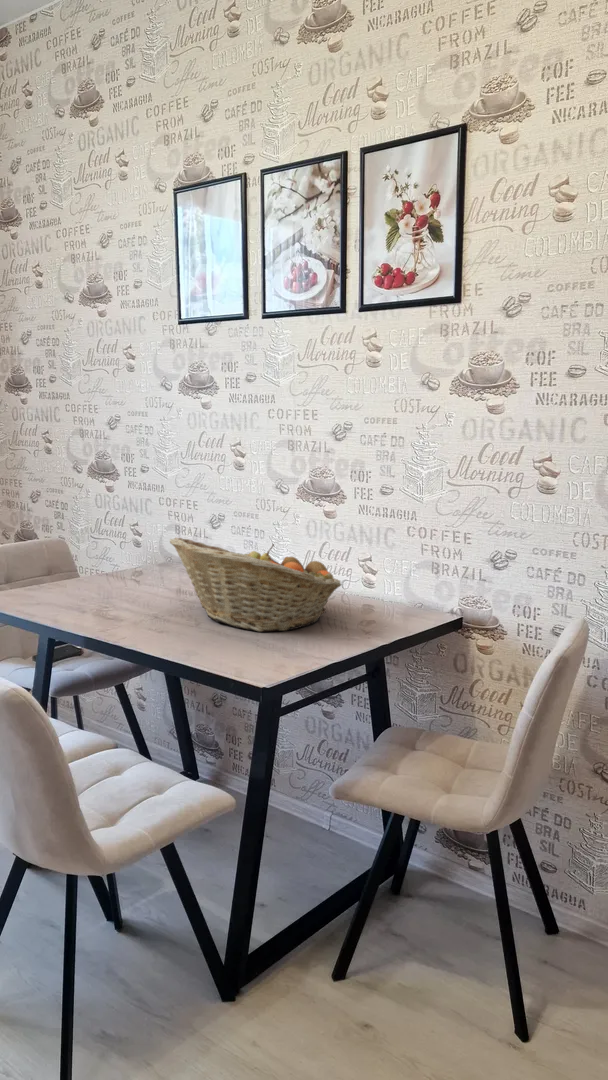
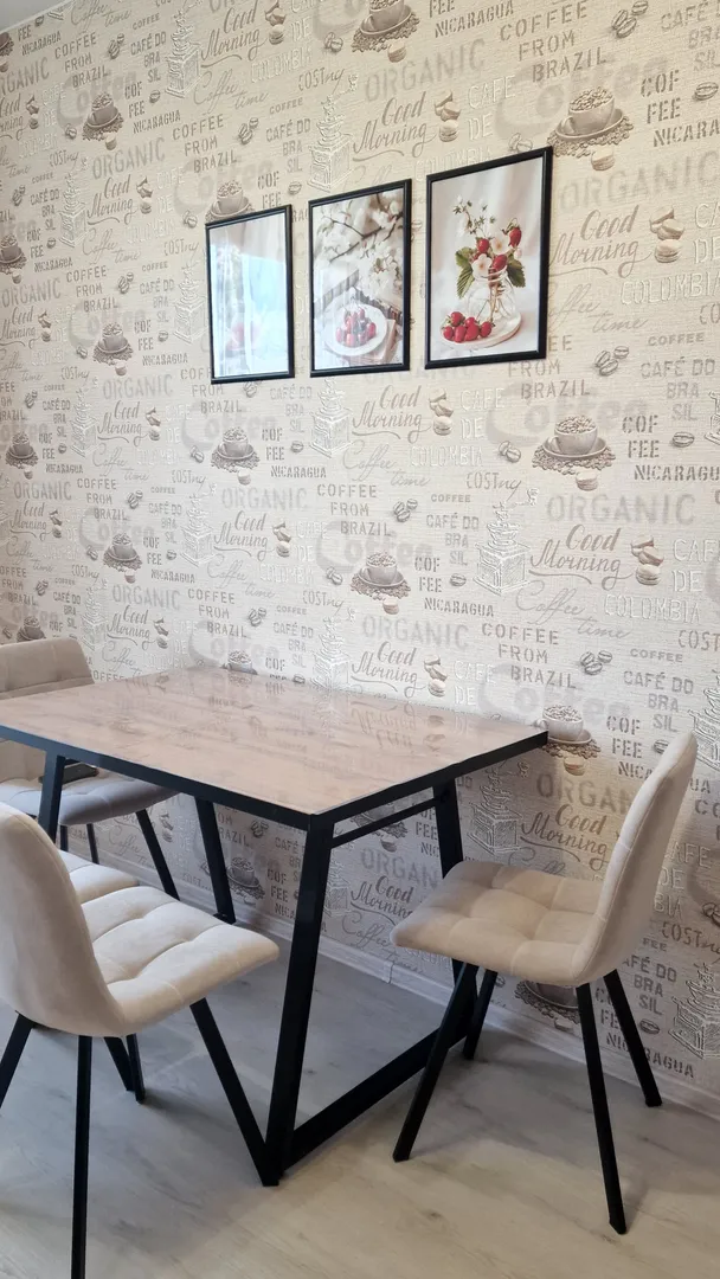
- fruit basket (254, 576)
